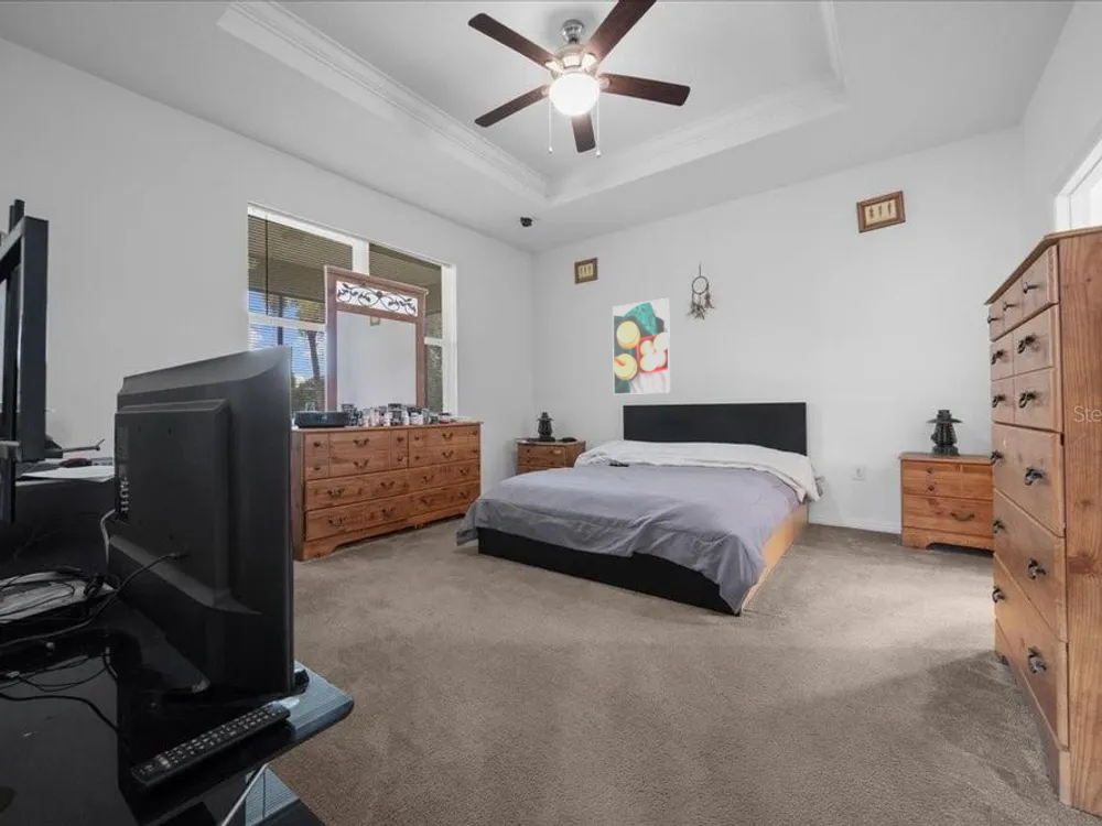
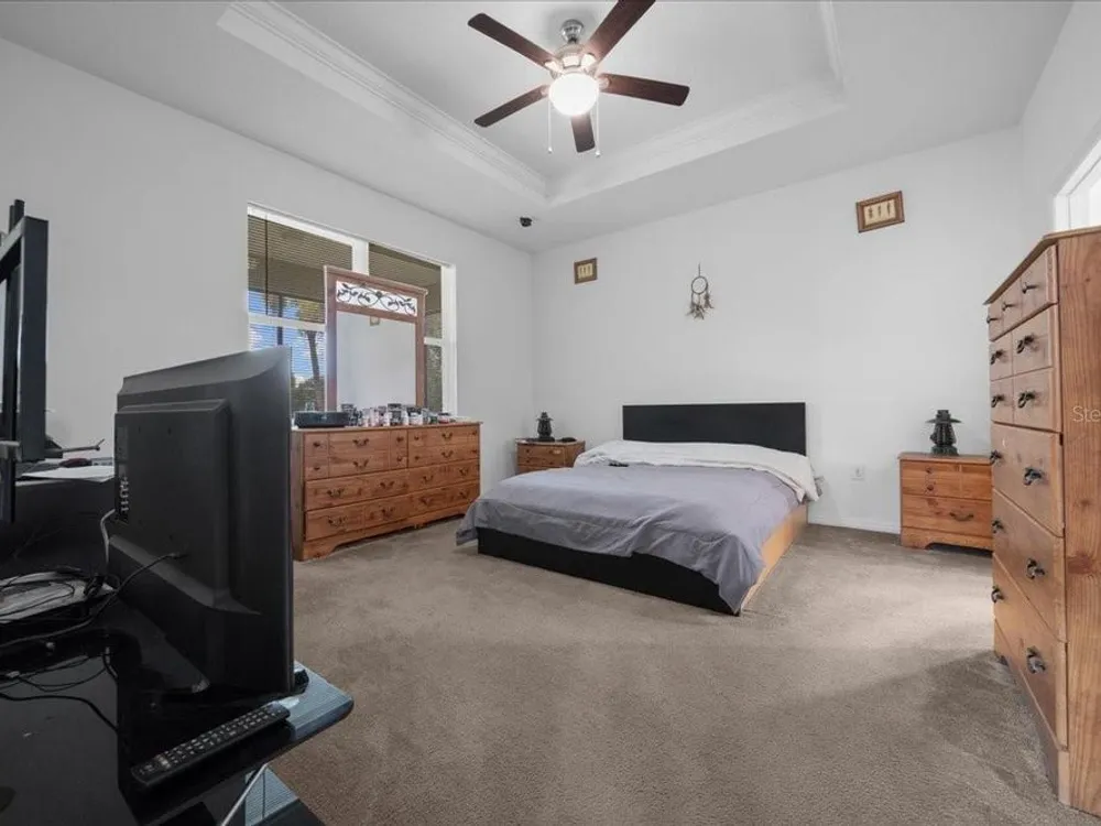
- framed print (640, 348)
